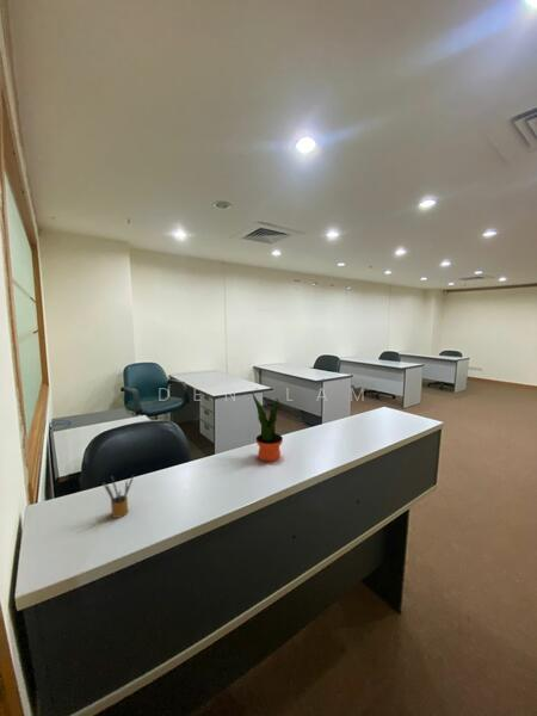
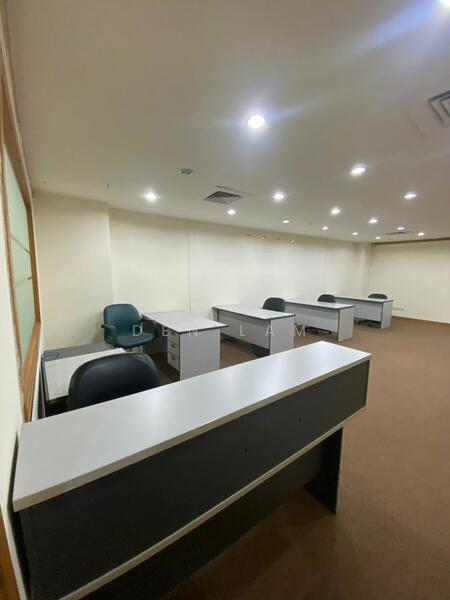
- pencil box (119, 495)
- potted plant (264, 425)
